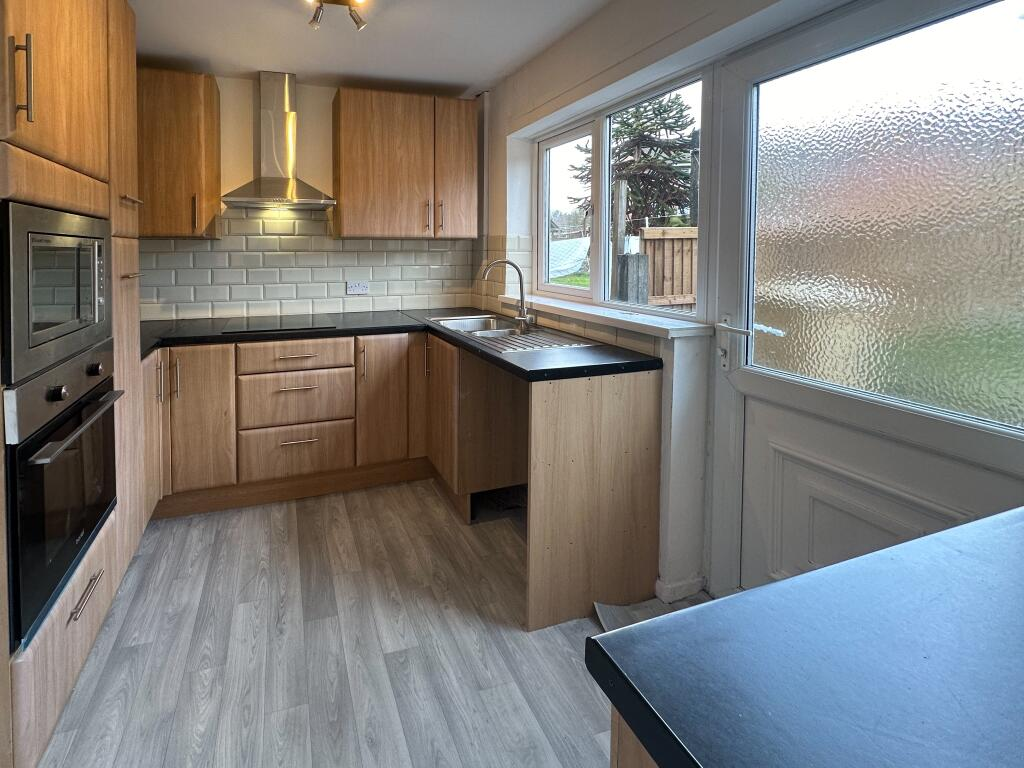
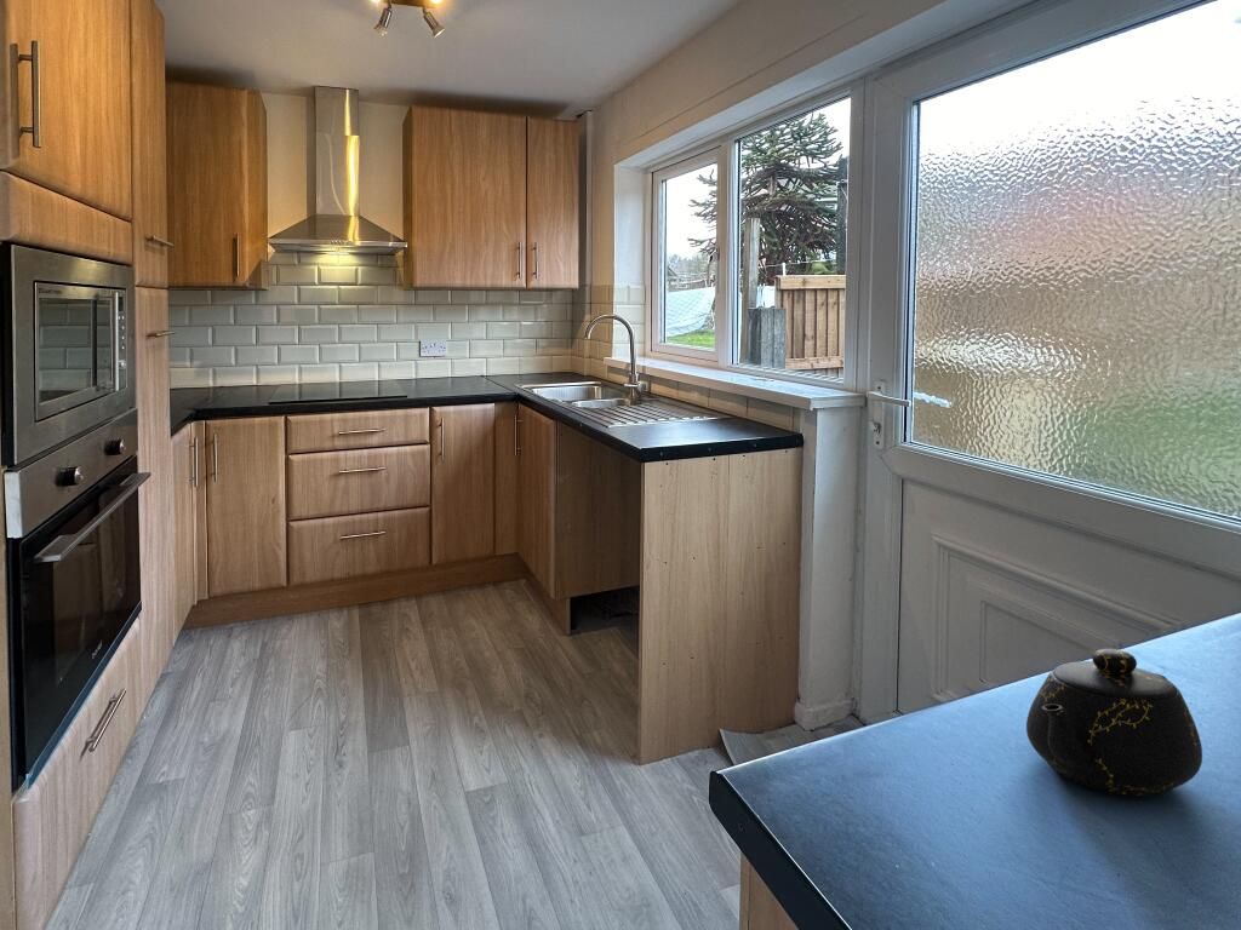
+ teapot (1108, 713)
